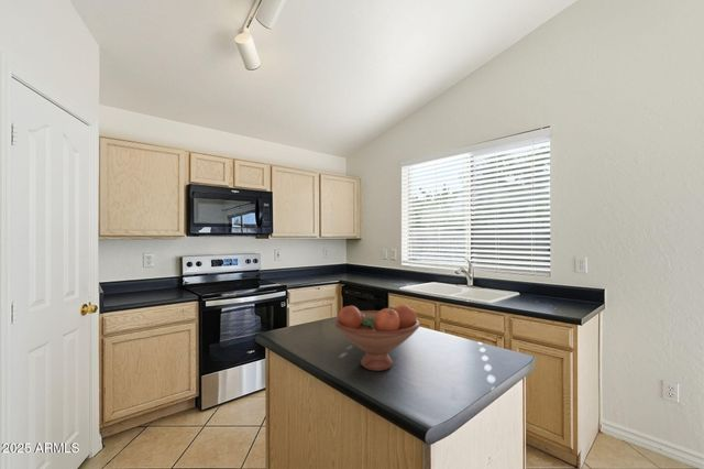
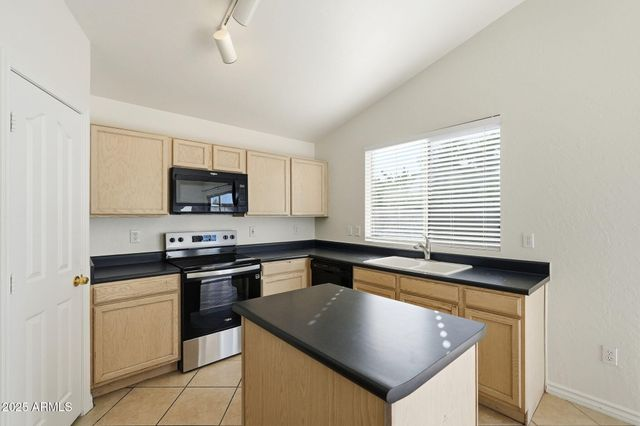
- fruit bowl (376, 334)
